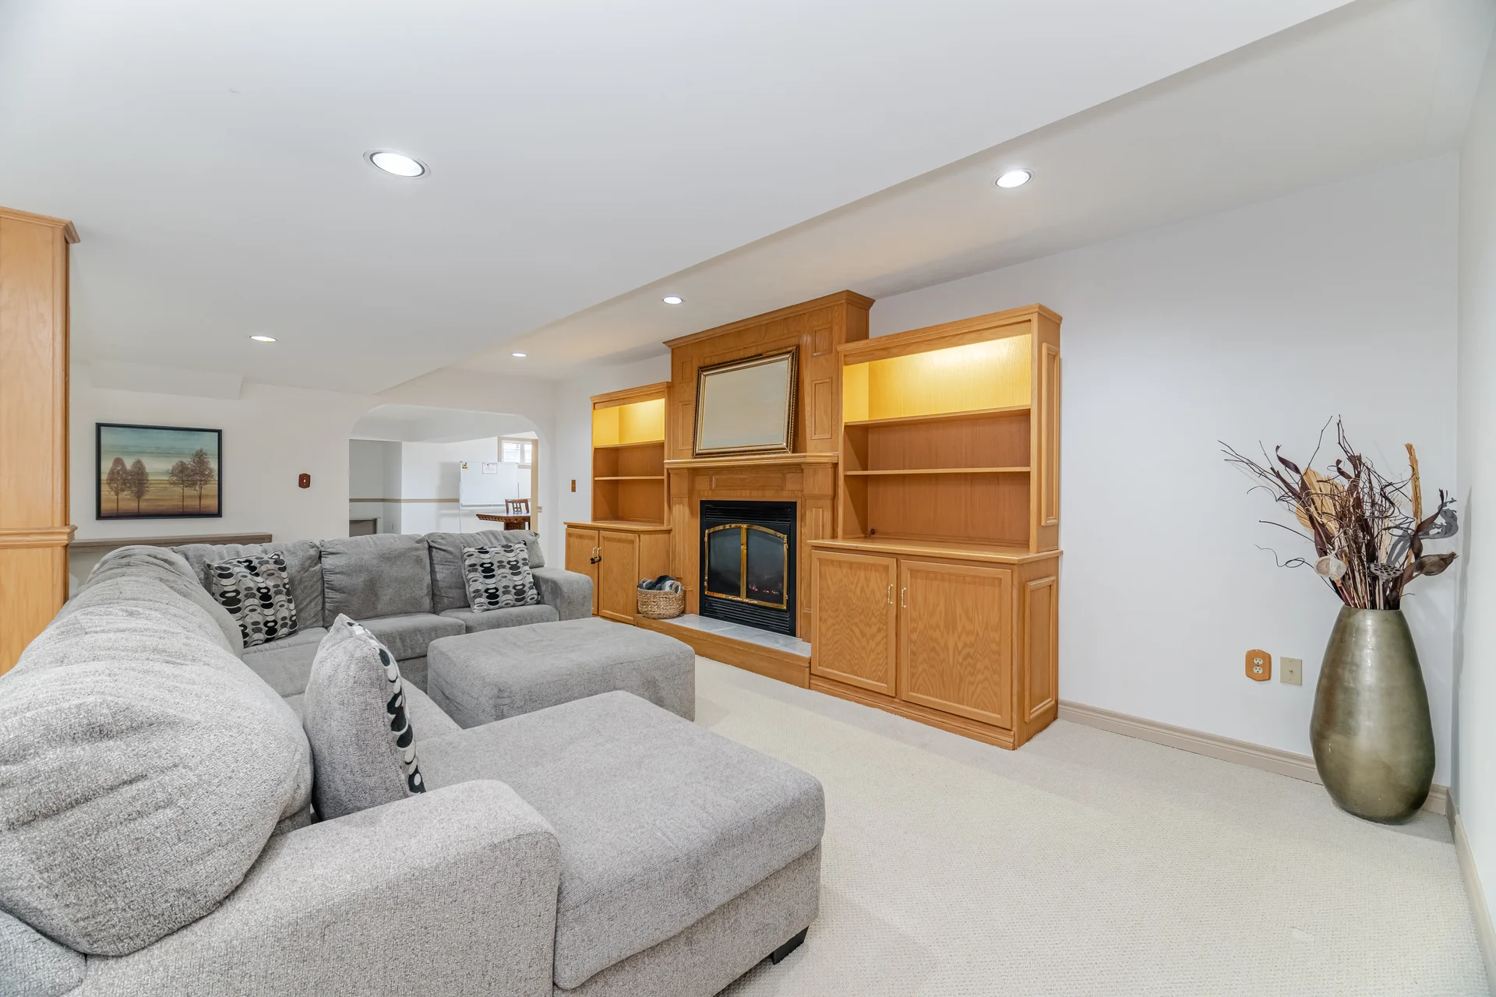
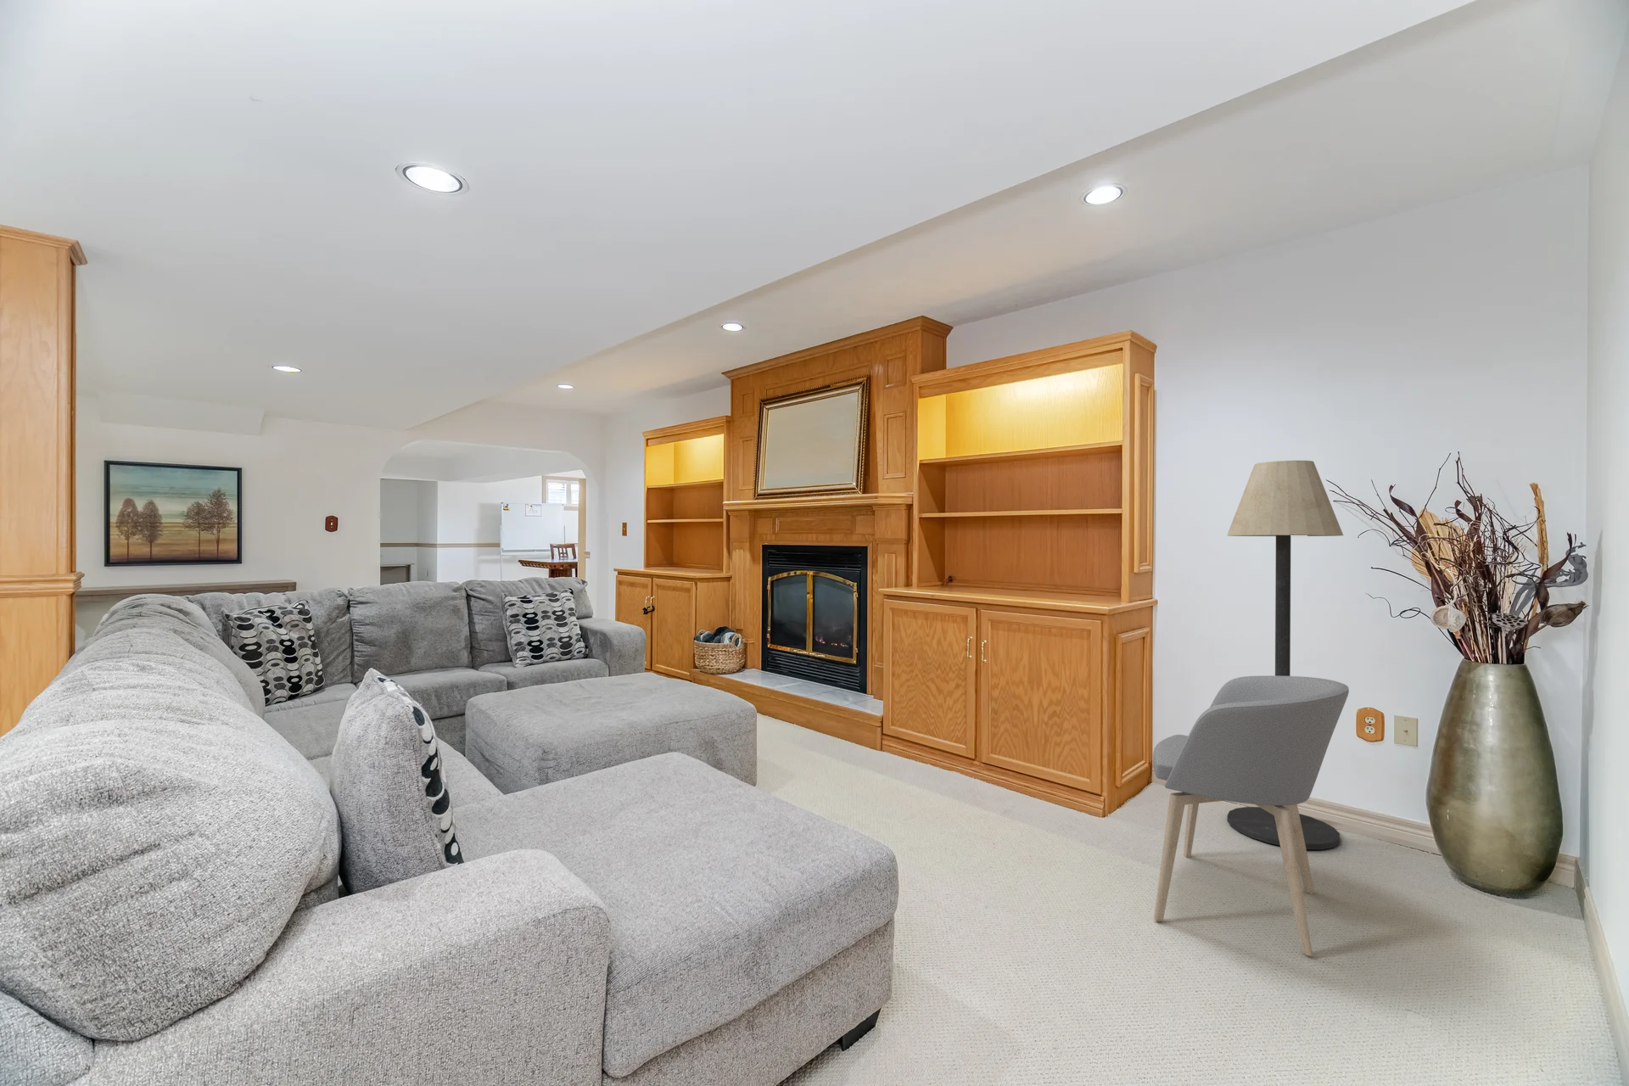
+ armchair (1229, 787)
+ floor lamp (1282, 646)
